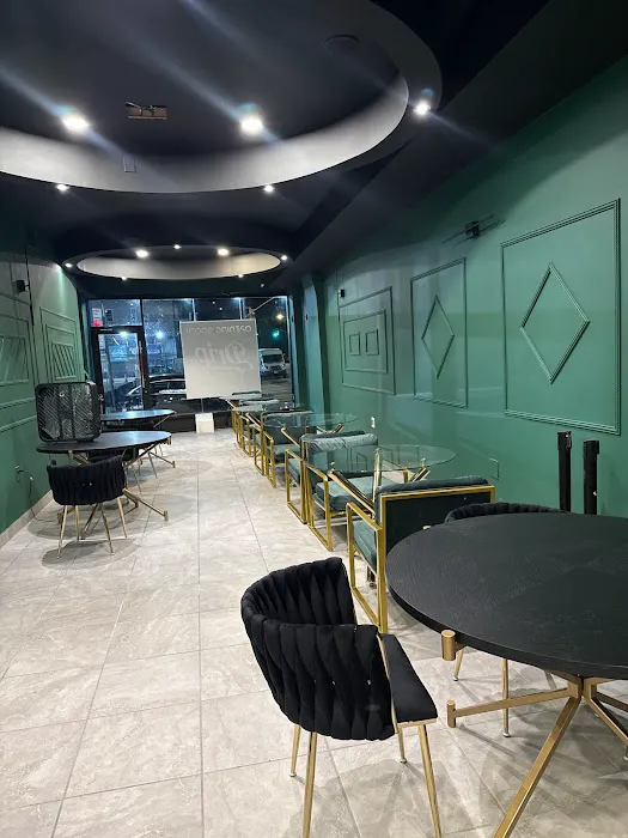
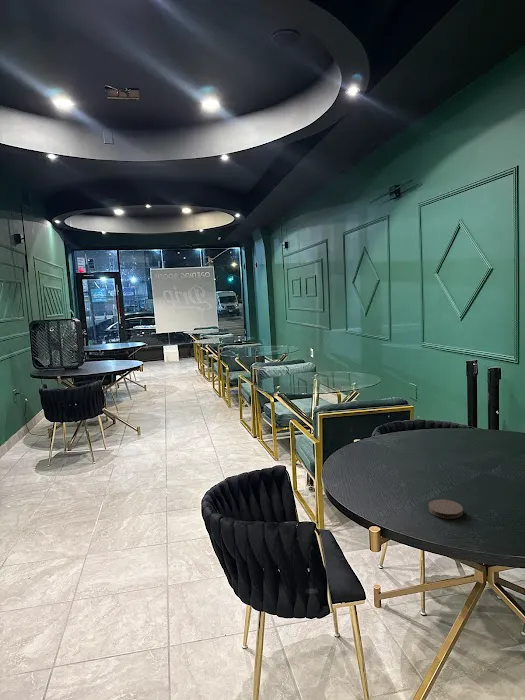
+ coaster (445, 508)
